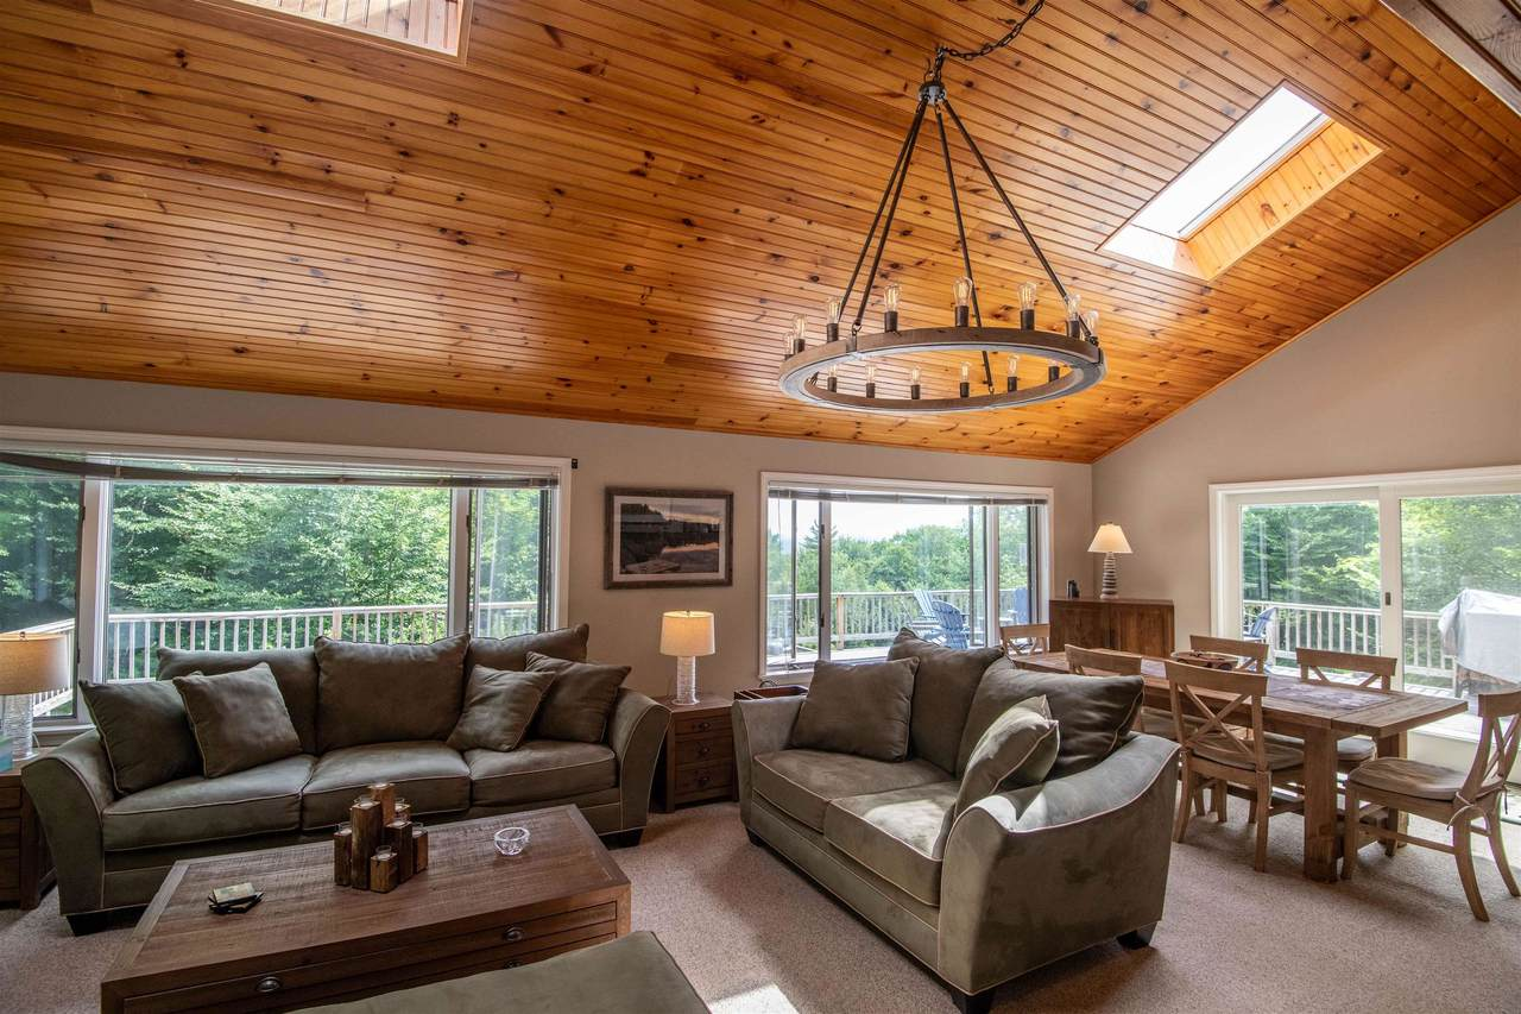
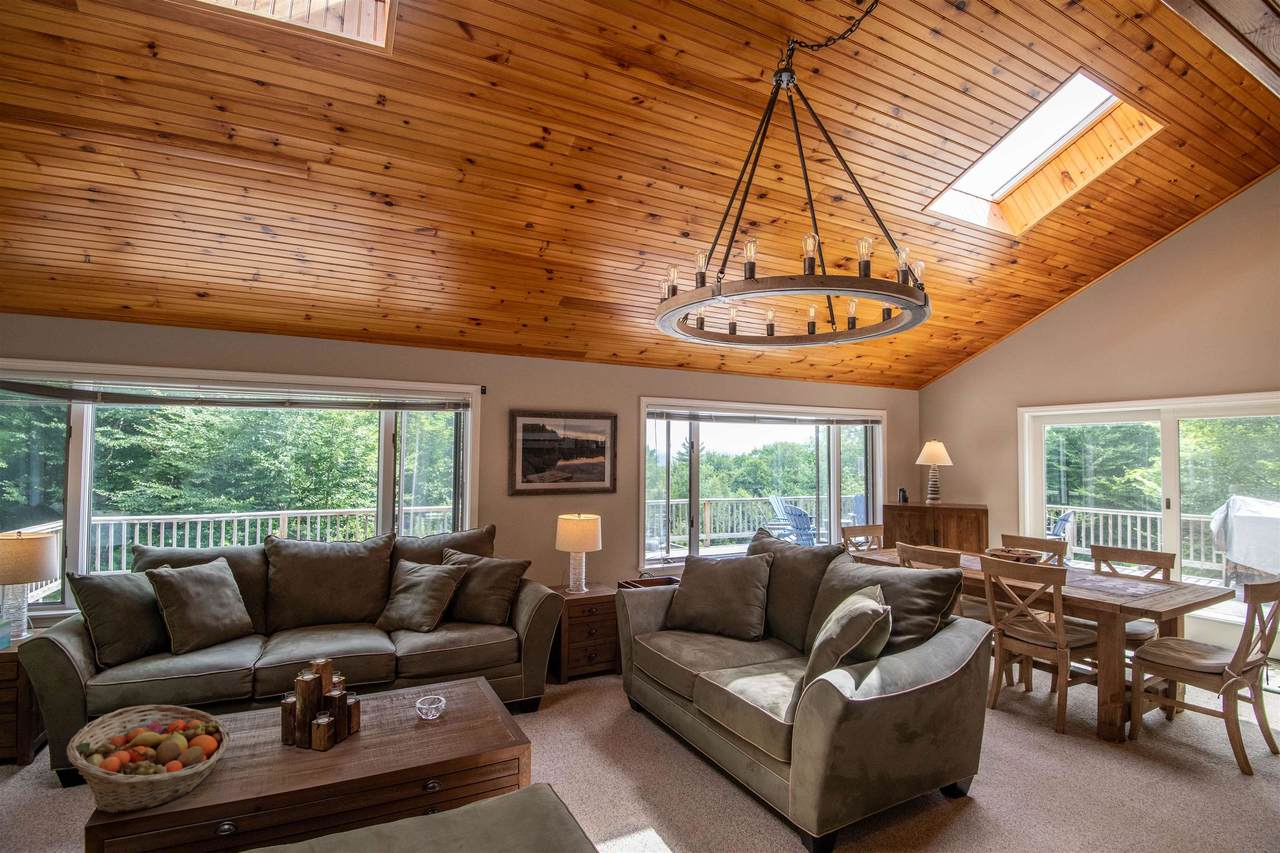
+ fruit basket (153, 752)
